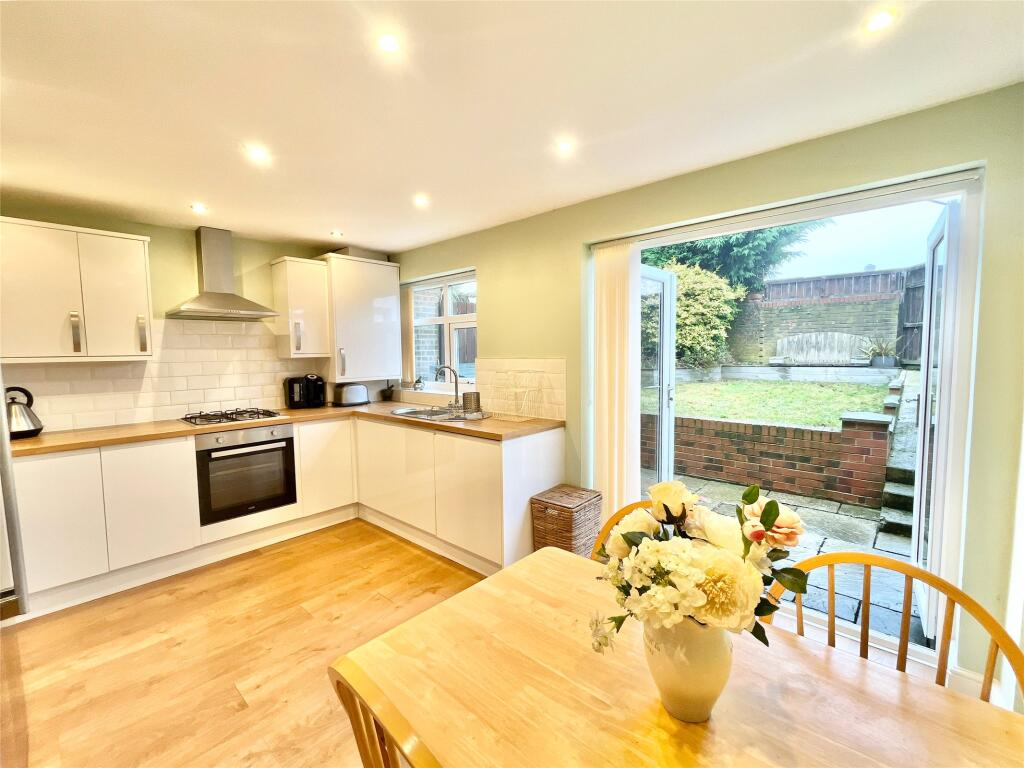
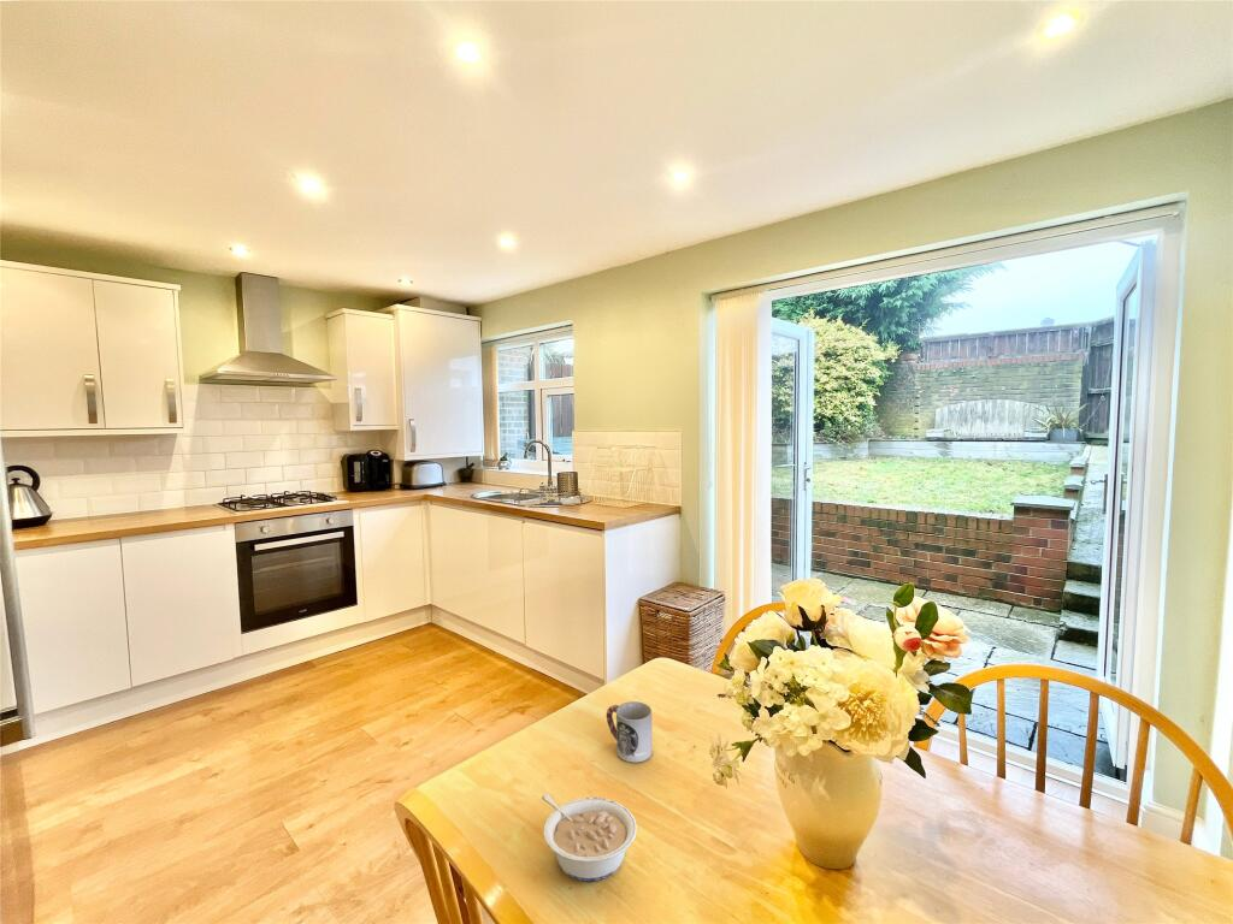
+ legume (586, 839)
+ cup (627, 728)
